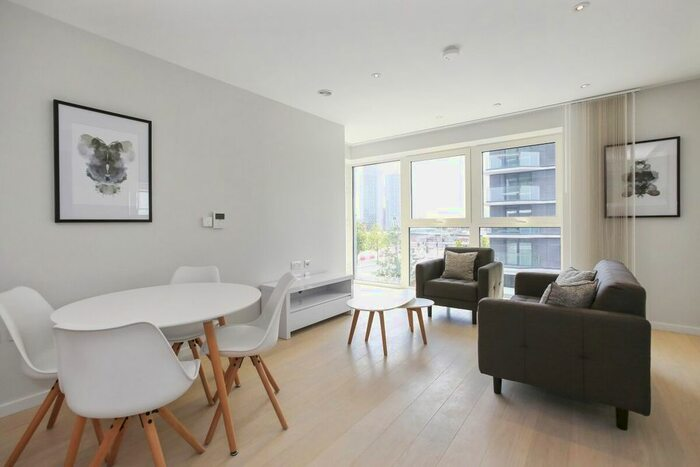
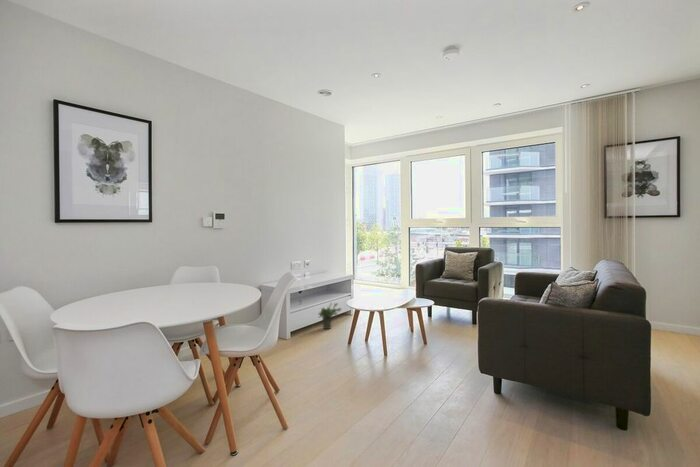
+ potted plant (331, 314)
